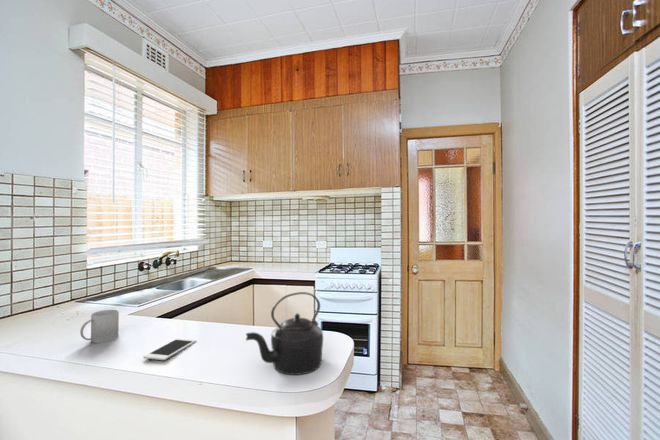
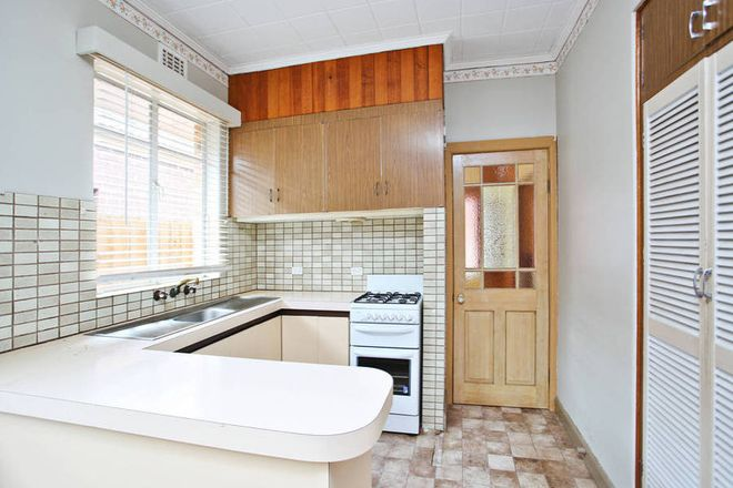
- kettle (285, 331)
- cell phone (171, 348)
- mug (99, 327)
